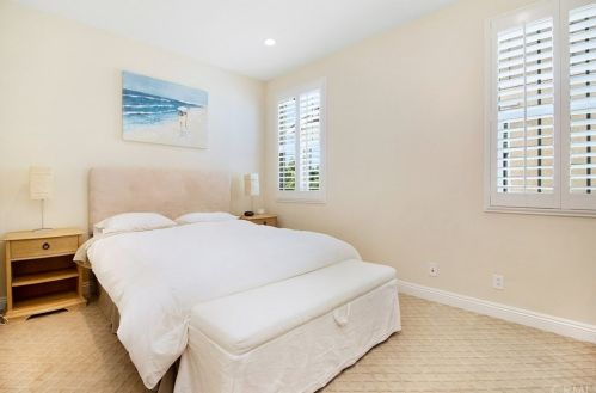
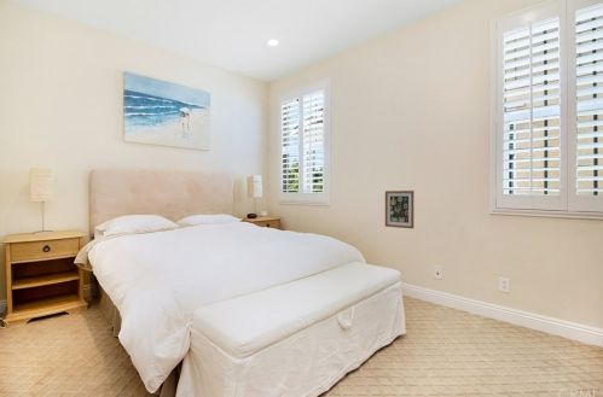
+ wall art (399, 209)
